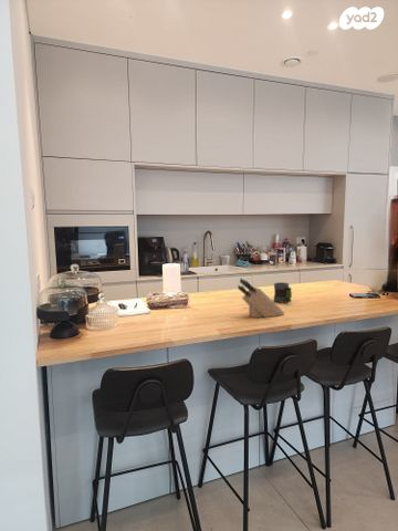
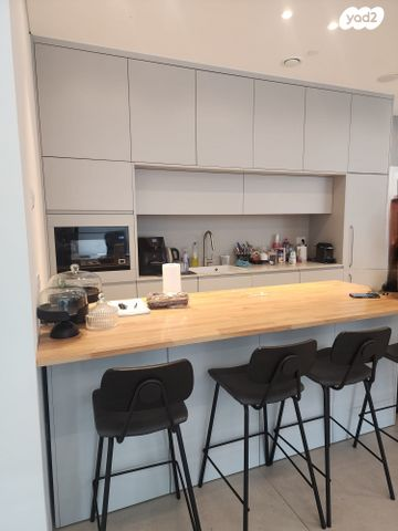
- mug (283, 292)
- knife block (260, 296)
